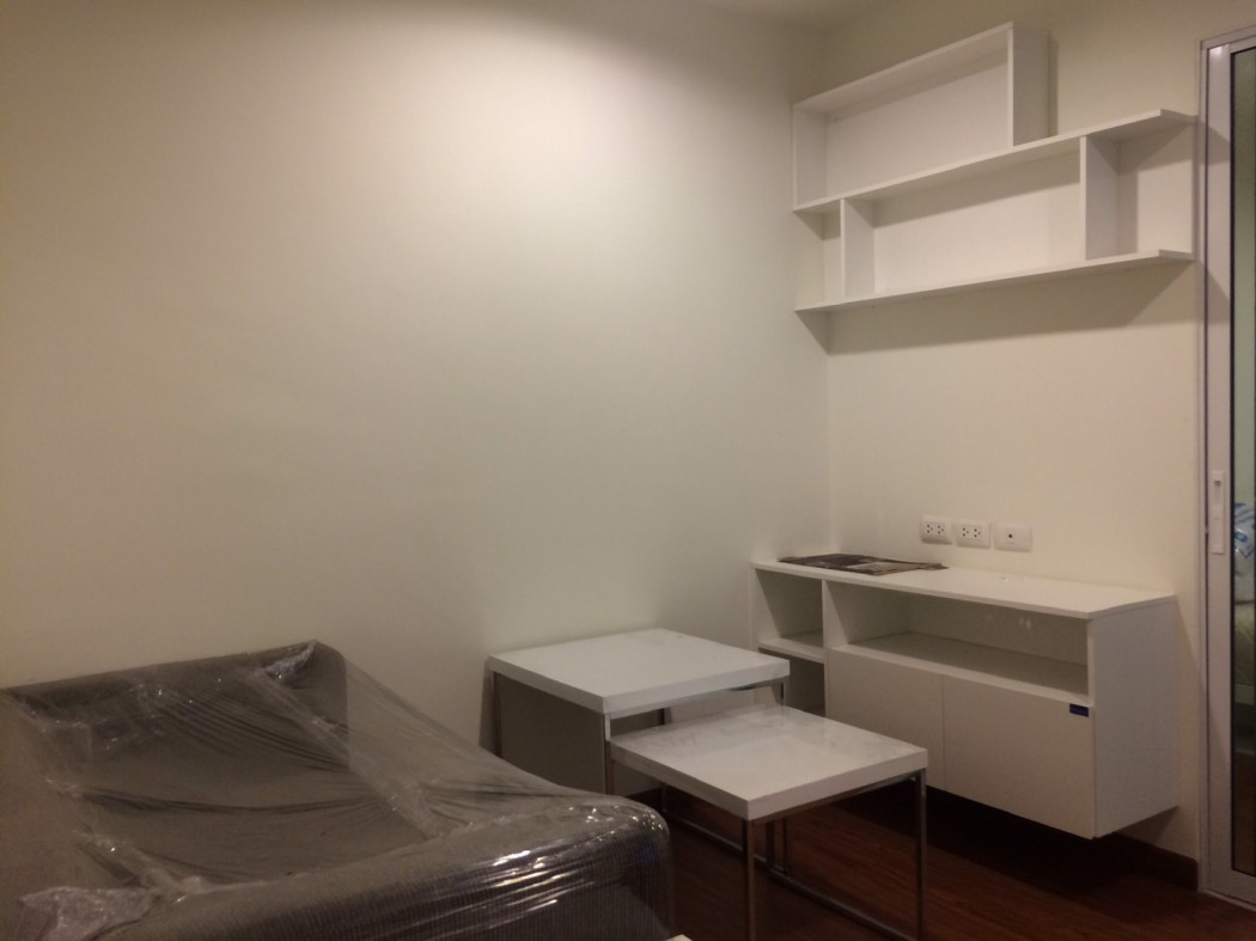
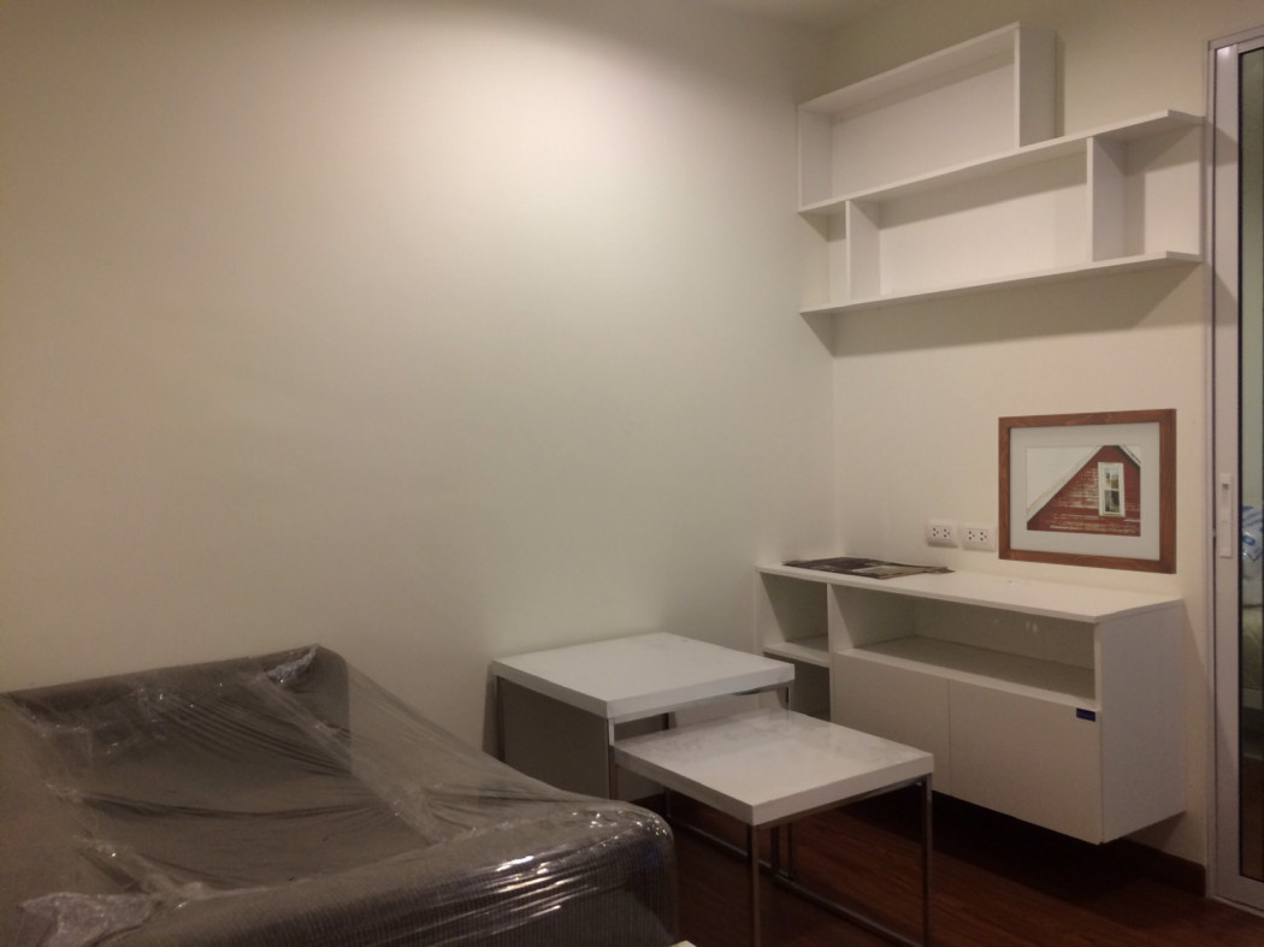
+ picture frame (1080, 489)
